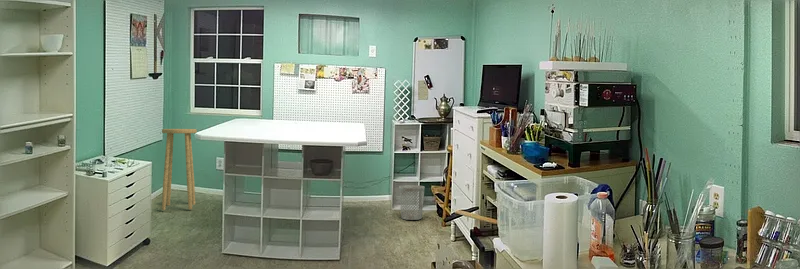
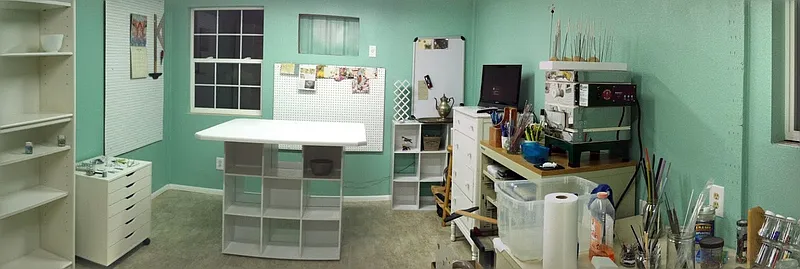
- wastebasket (411, 202)
- stool (186, 168)
